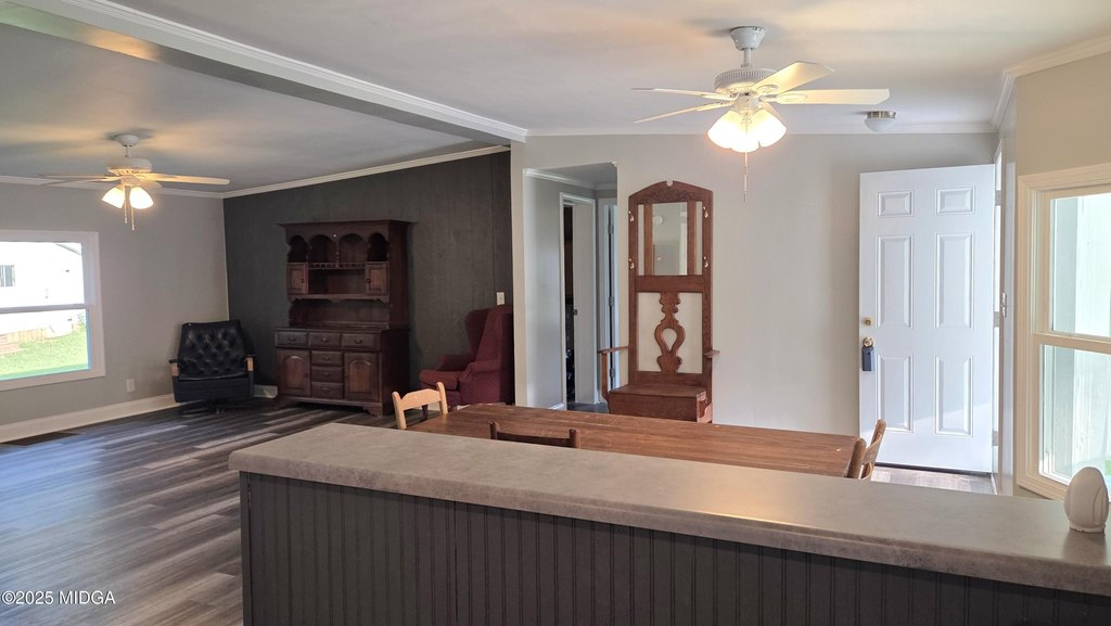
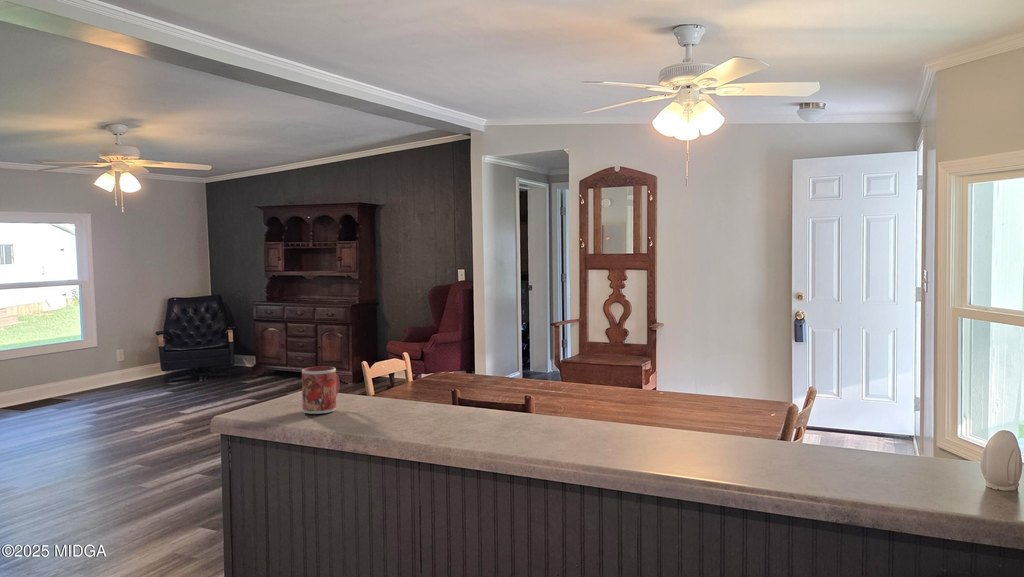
+ mug (324, 388)
